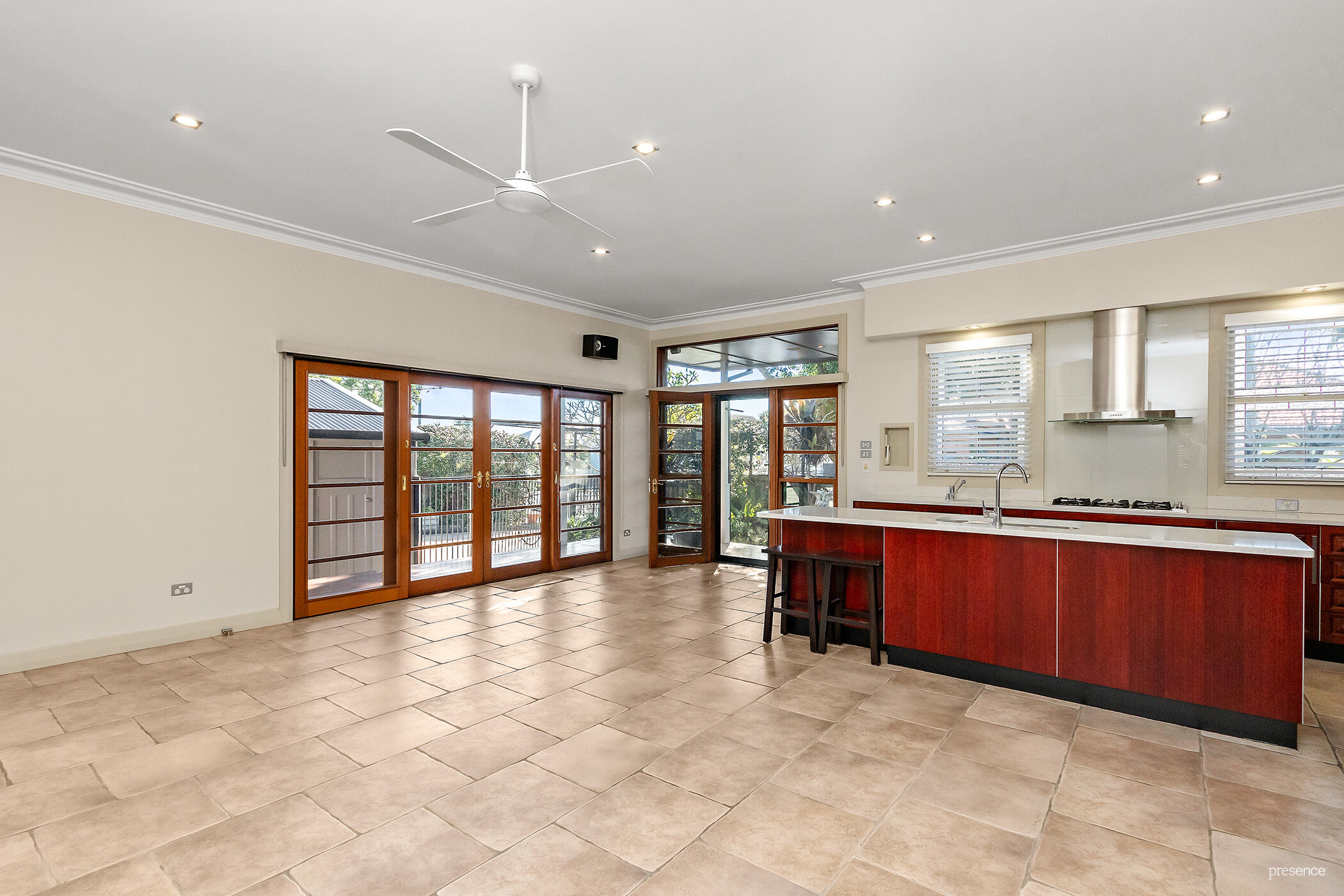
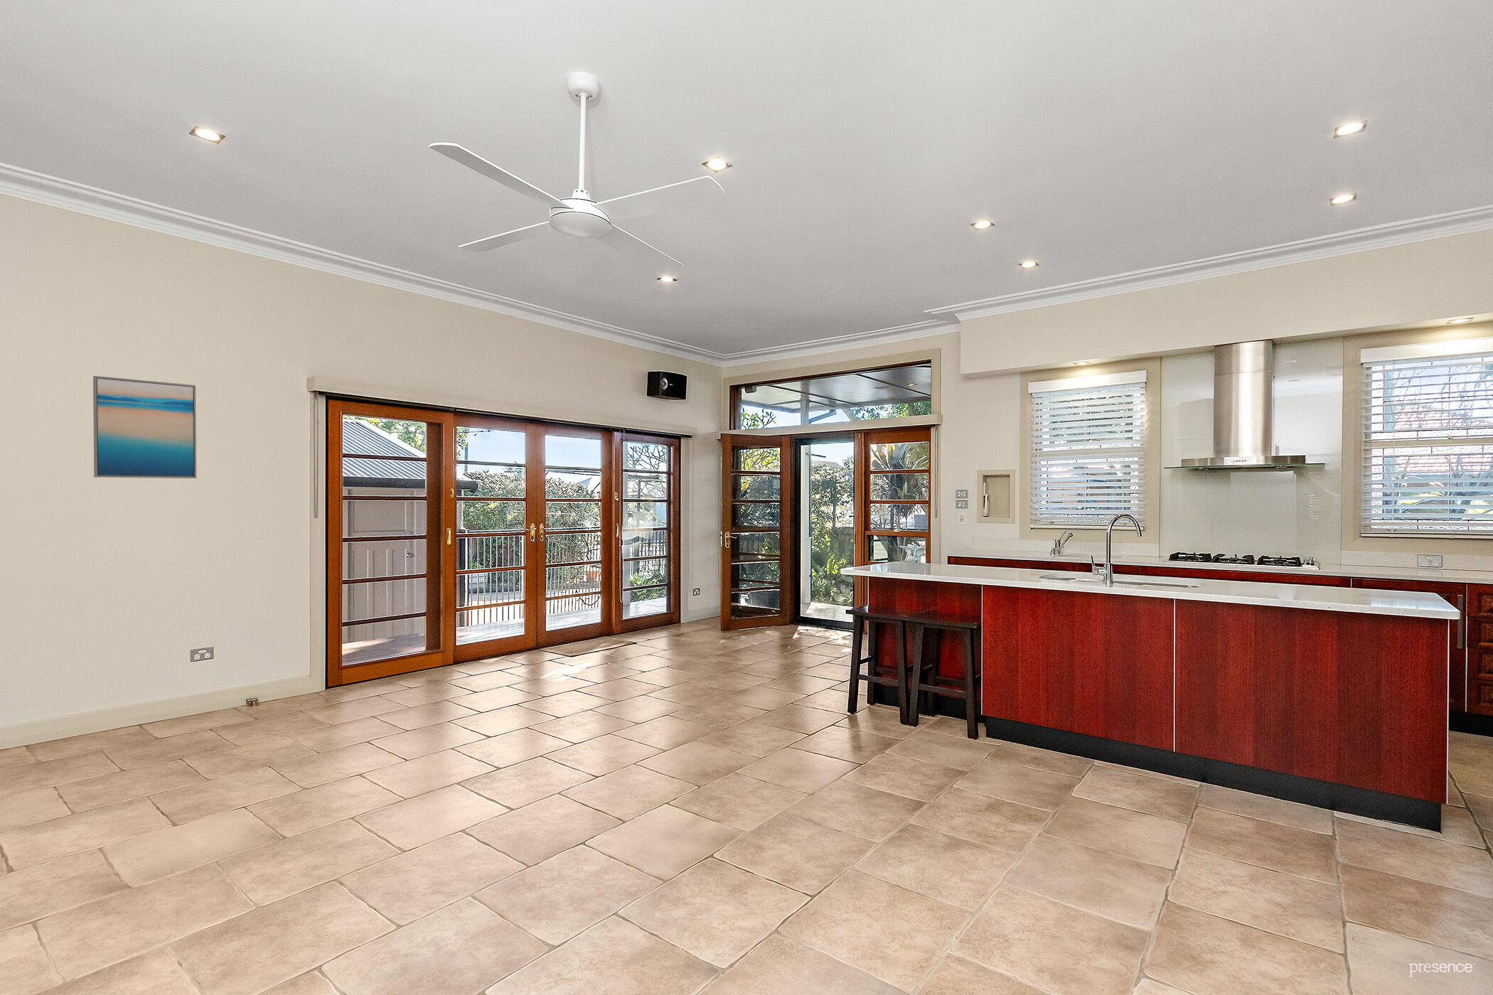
+ wall art (147, 430)
